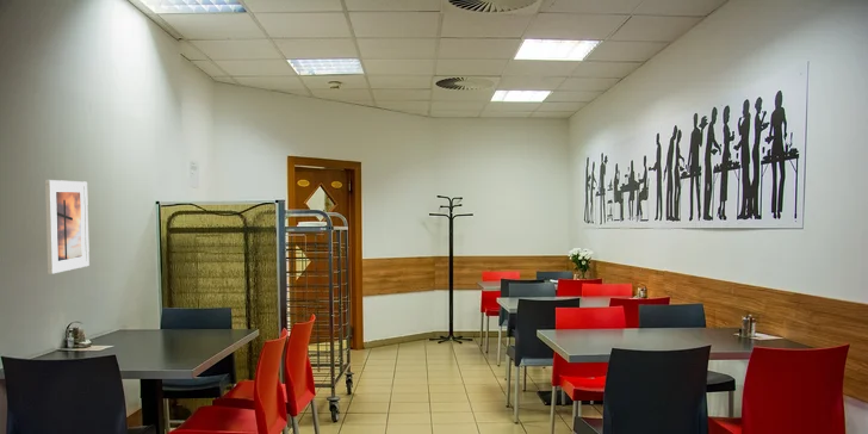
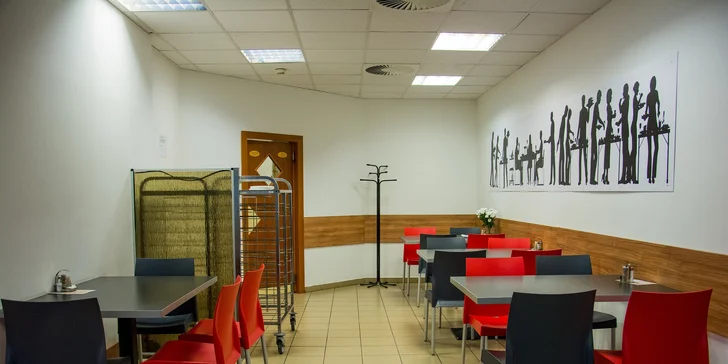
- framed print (68, 225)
